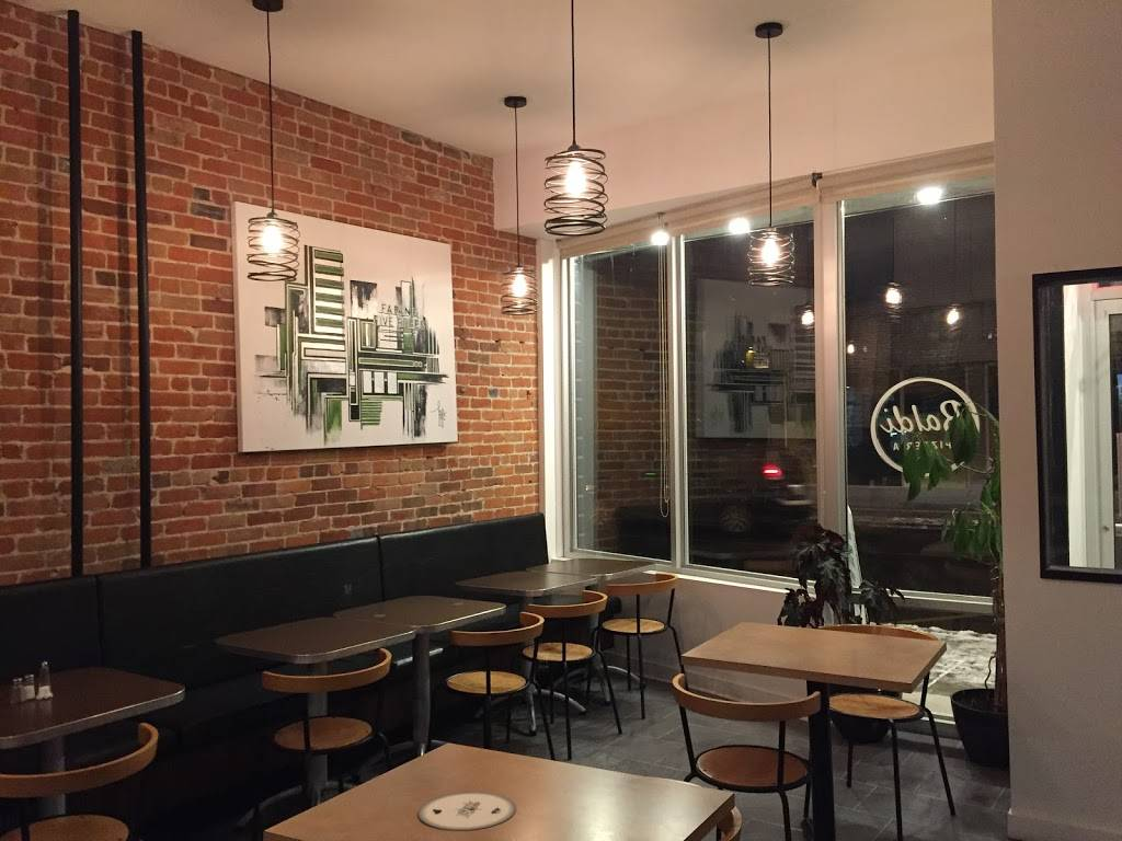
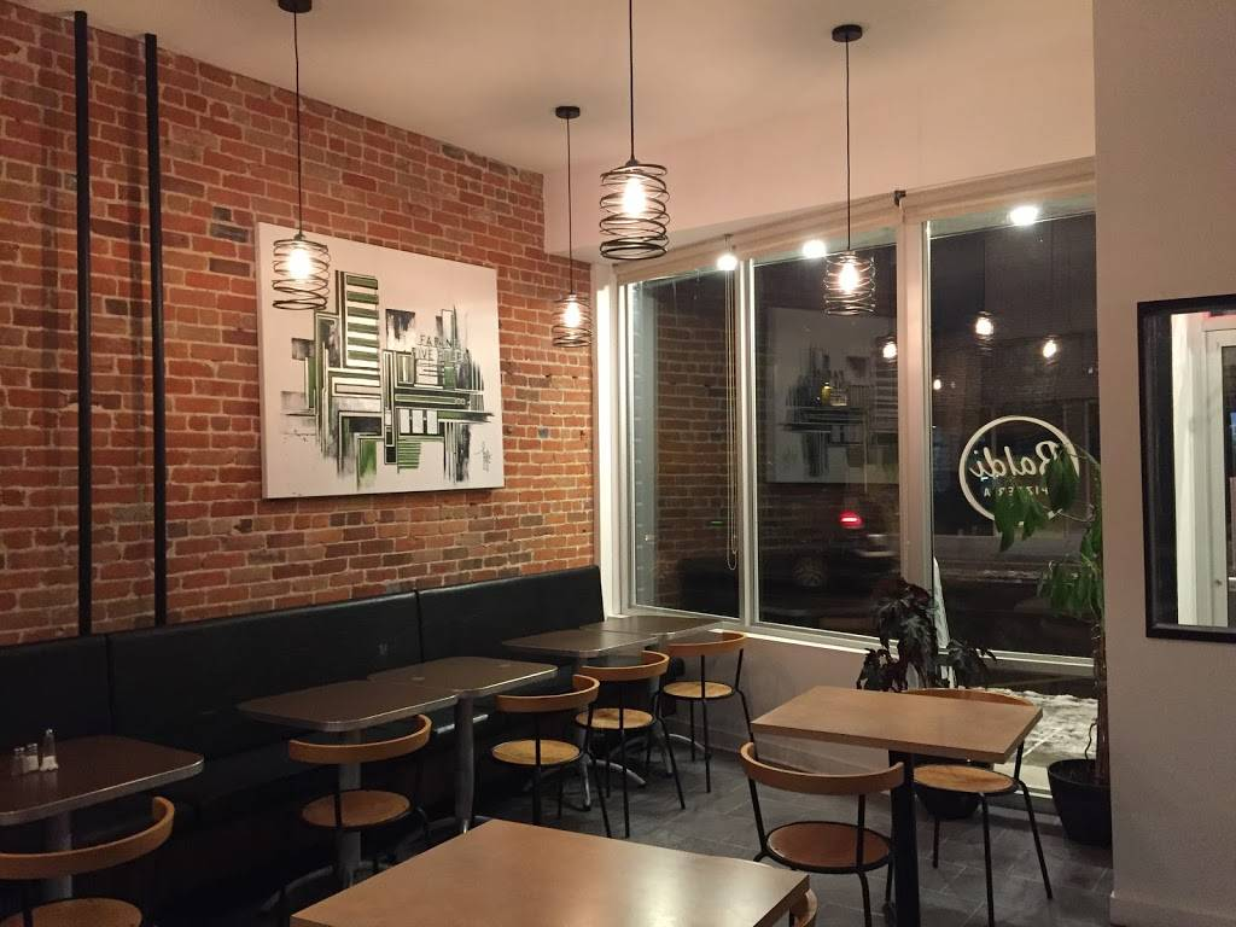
- plate (467, 808)
